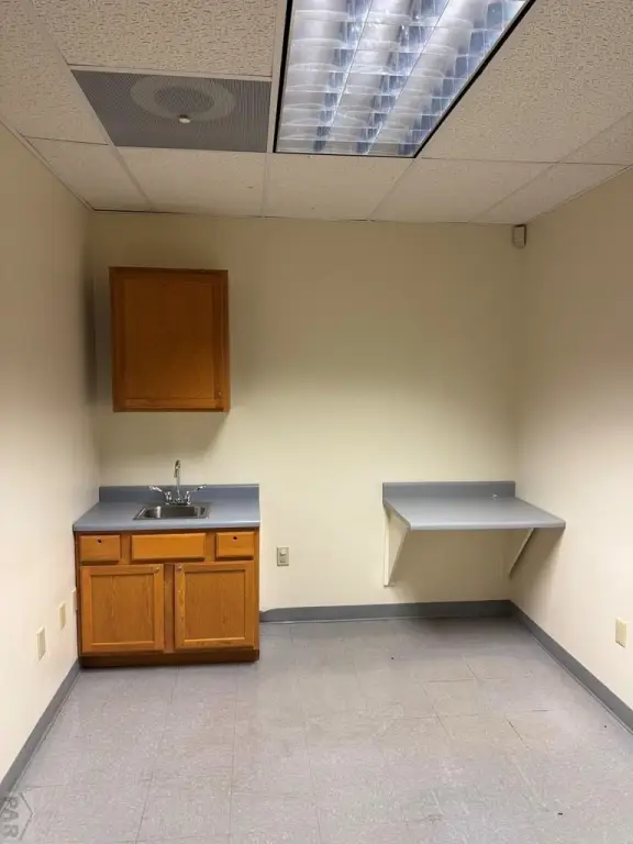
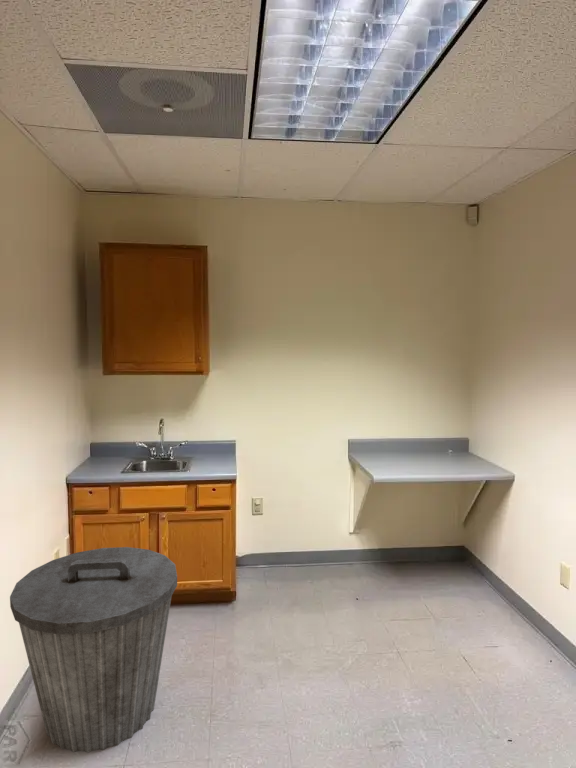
+ trash can (99, 638)
